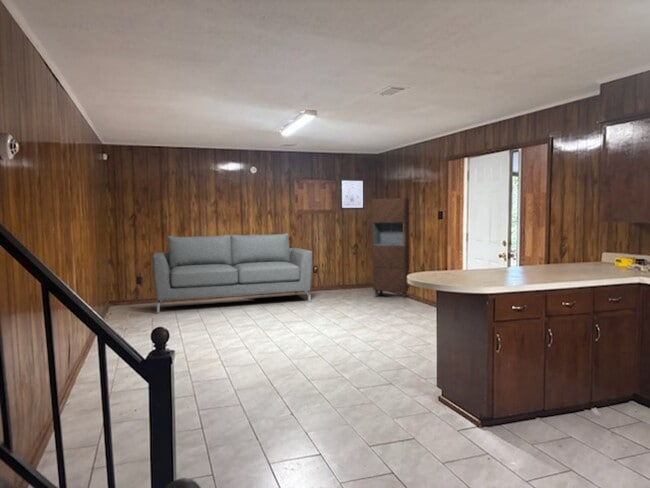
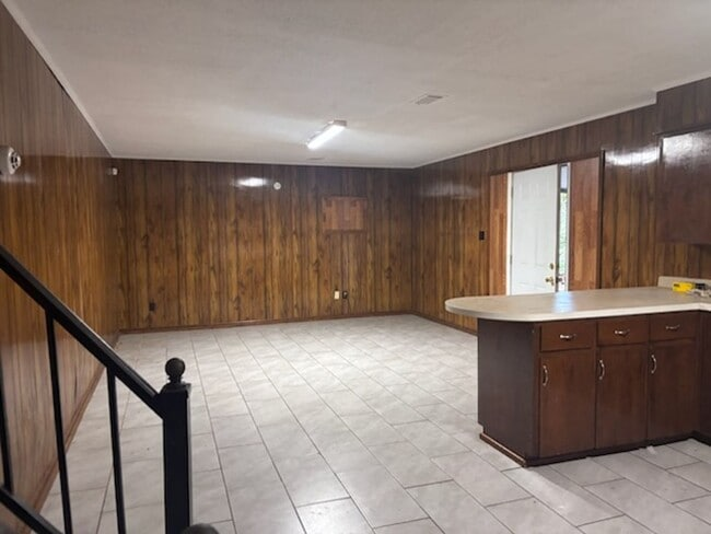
- wall art (352, 194)
- sofa (233, 268)
- storage cabinet (392, 248)
